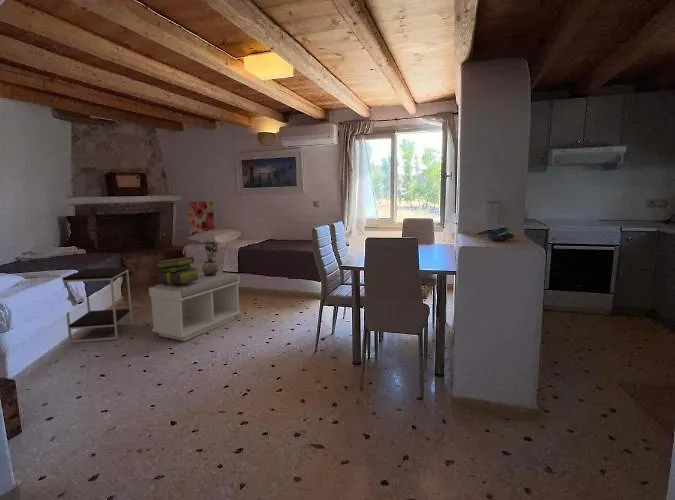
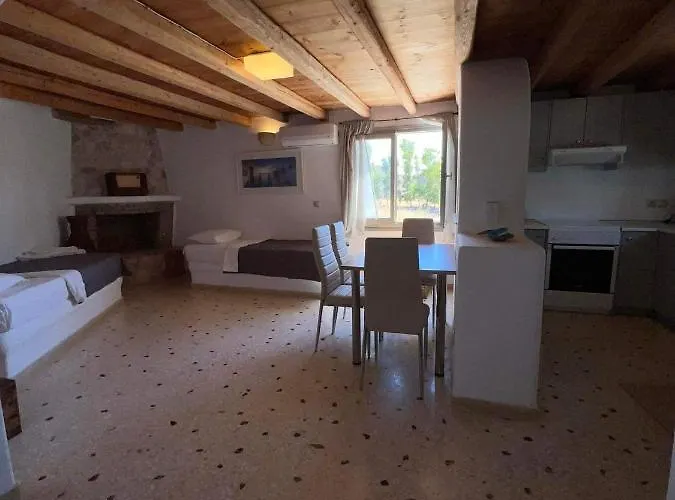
- stack of books (177, 271)
- bench (199, 302)
- side table (100, 310)
- wall art (201, 218)
- potted plant (211, 256)
